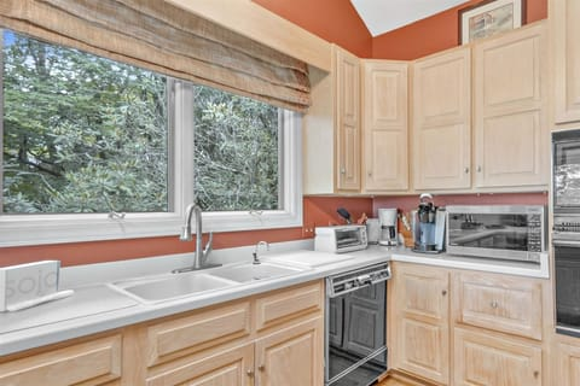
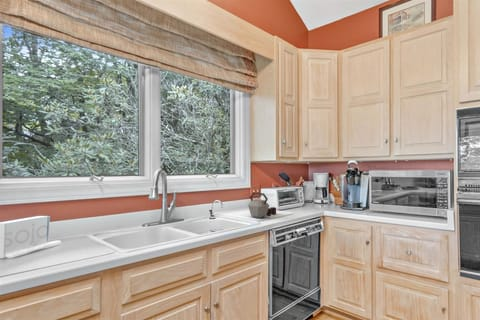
+ kettle (264, 203)
